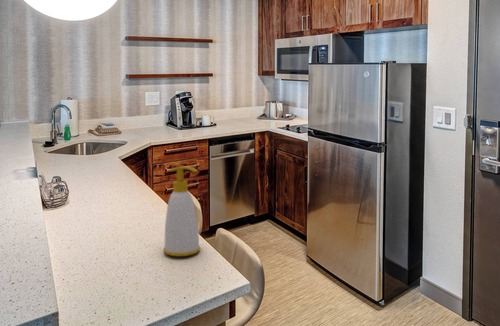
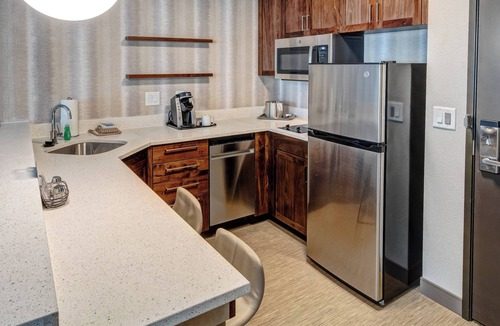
- soap bottle (181, 209)
